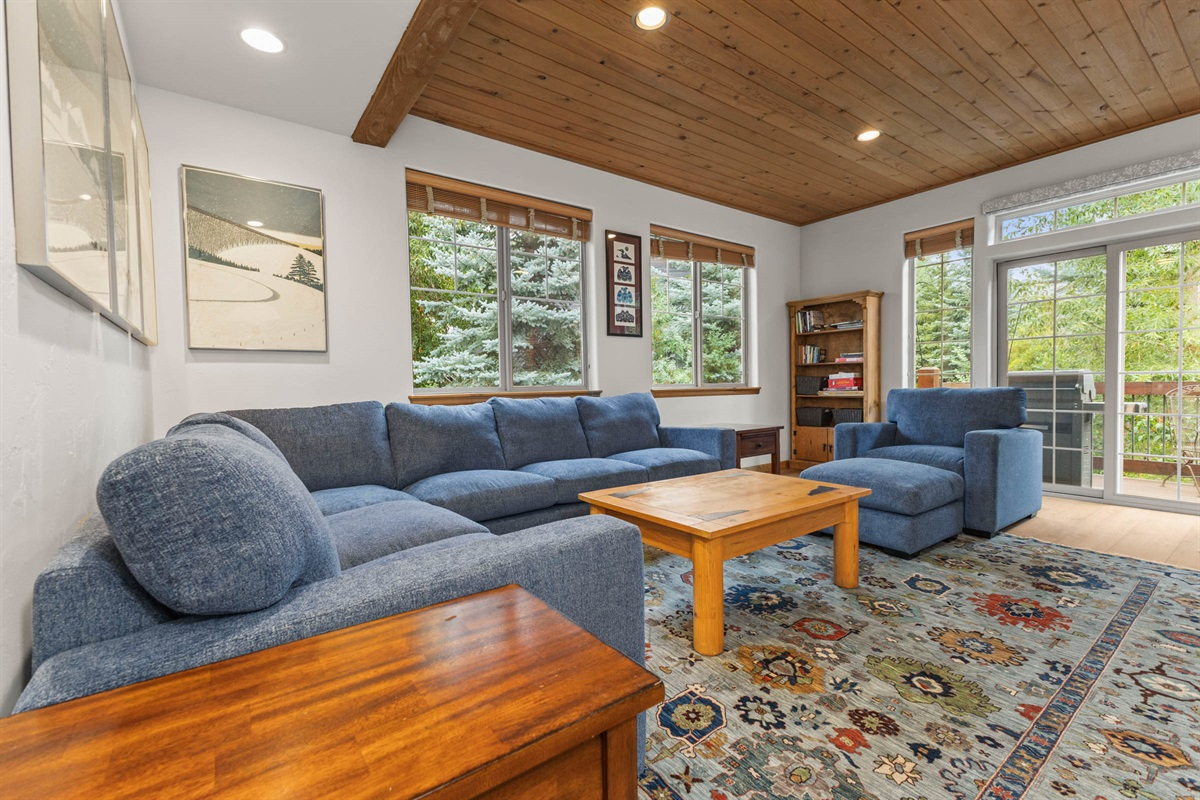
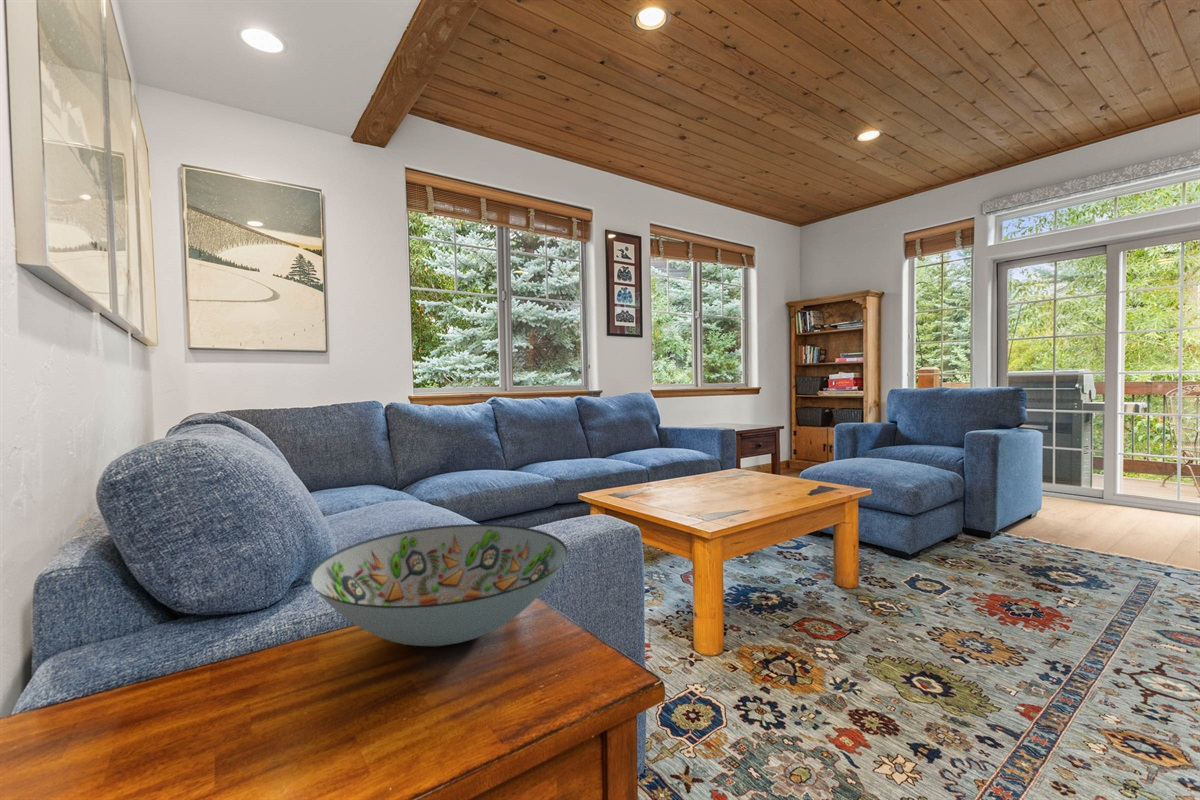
+ decorative bowl (447, 592)
